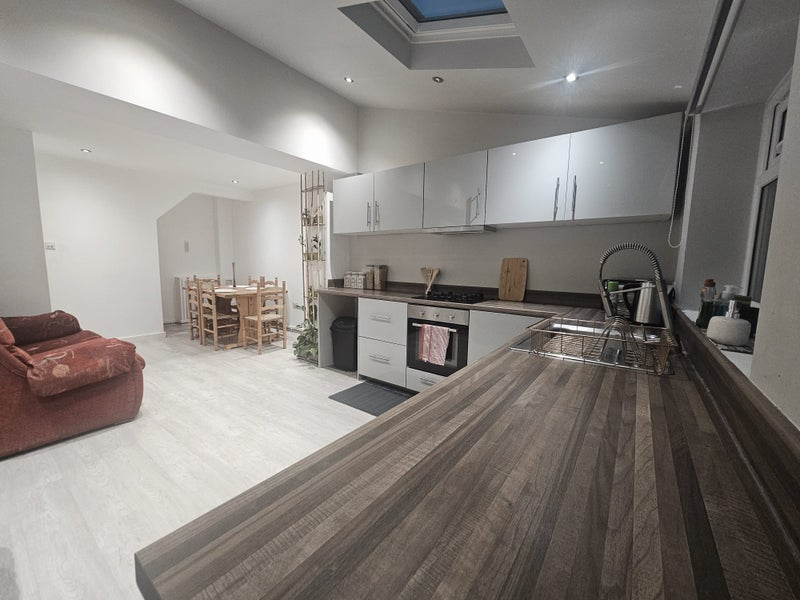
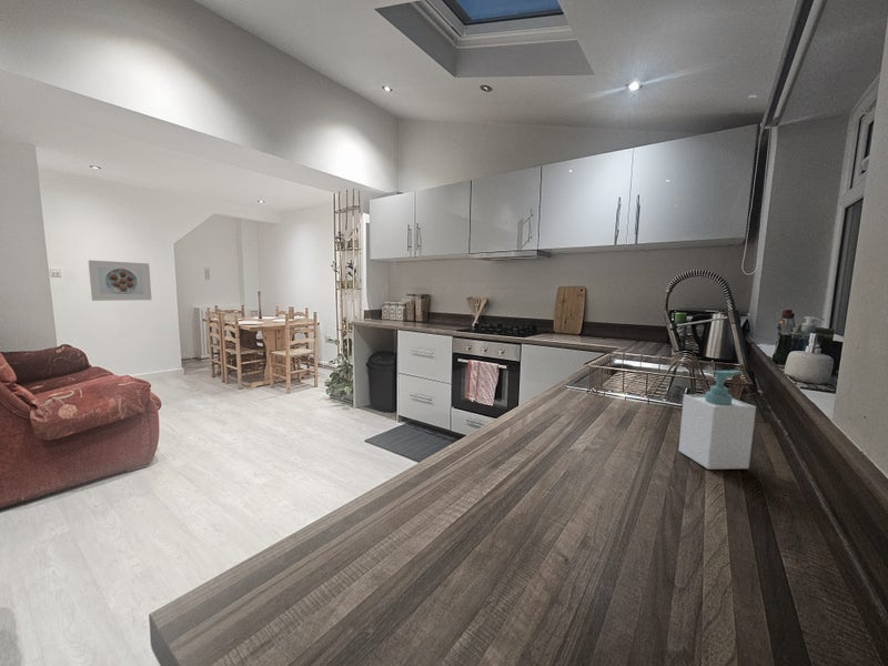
+ soap bottle (716, 415)
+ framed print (121, 281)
